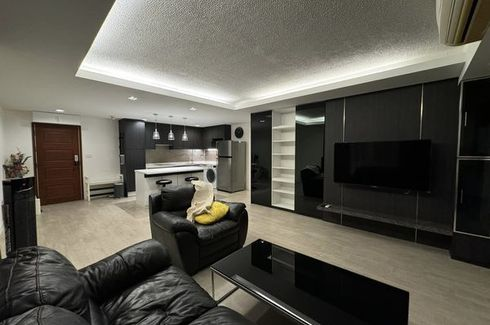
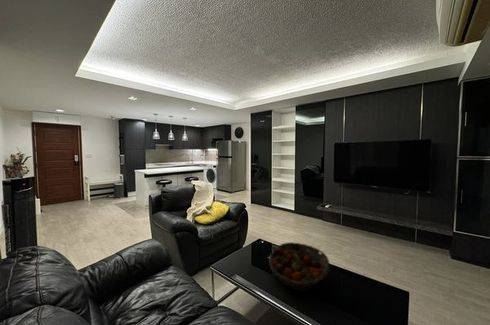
+ fruit basket (297, 265)
